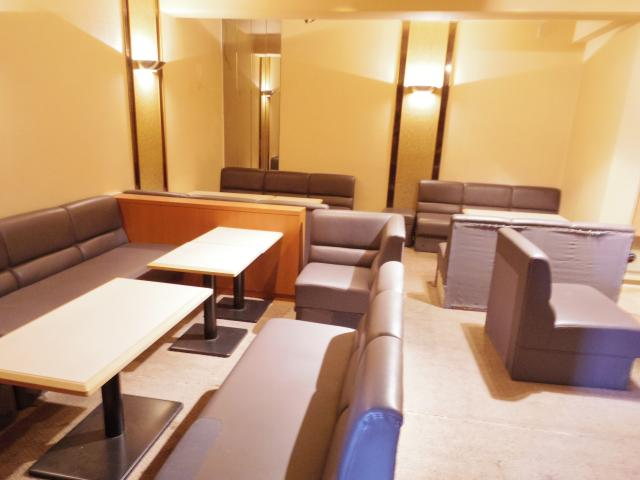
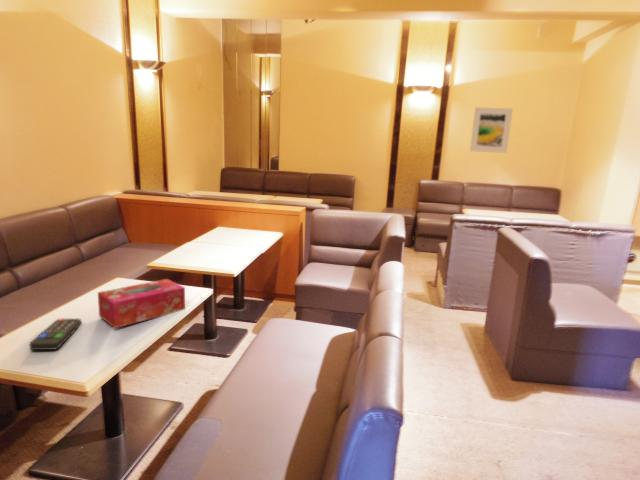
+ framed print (490, 130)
+ remote control (57, 332)
+ tissue box (143, 301)
